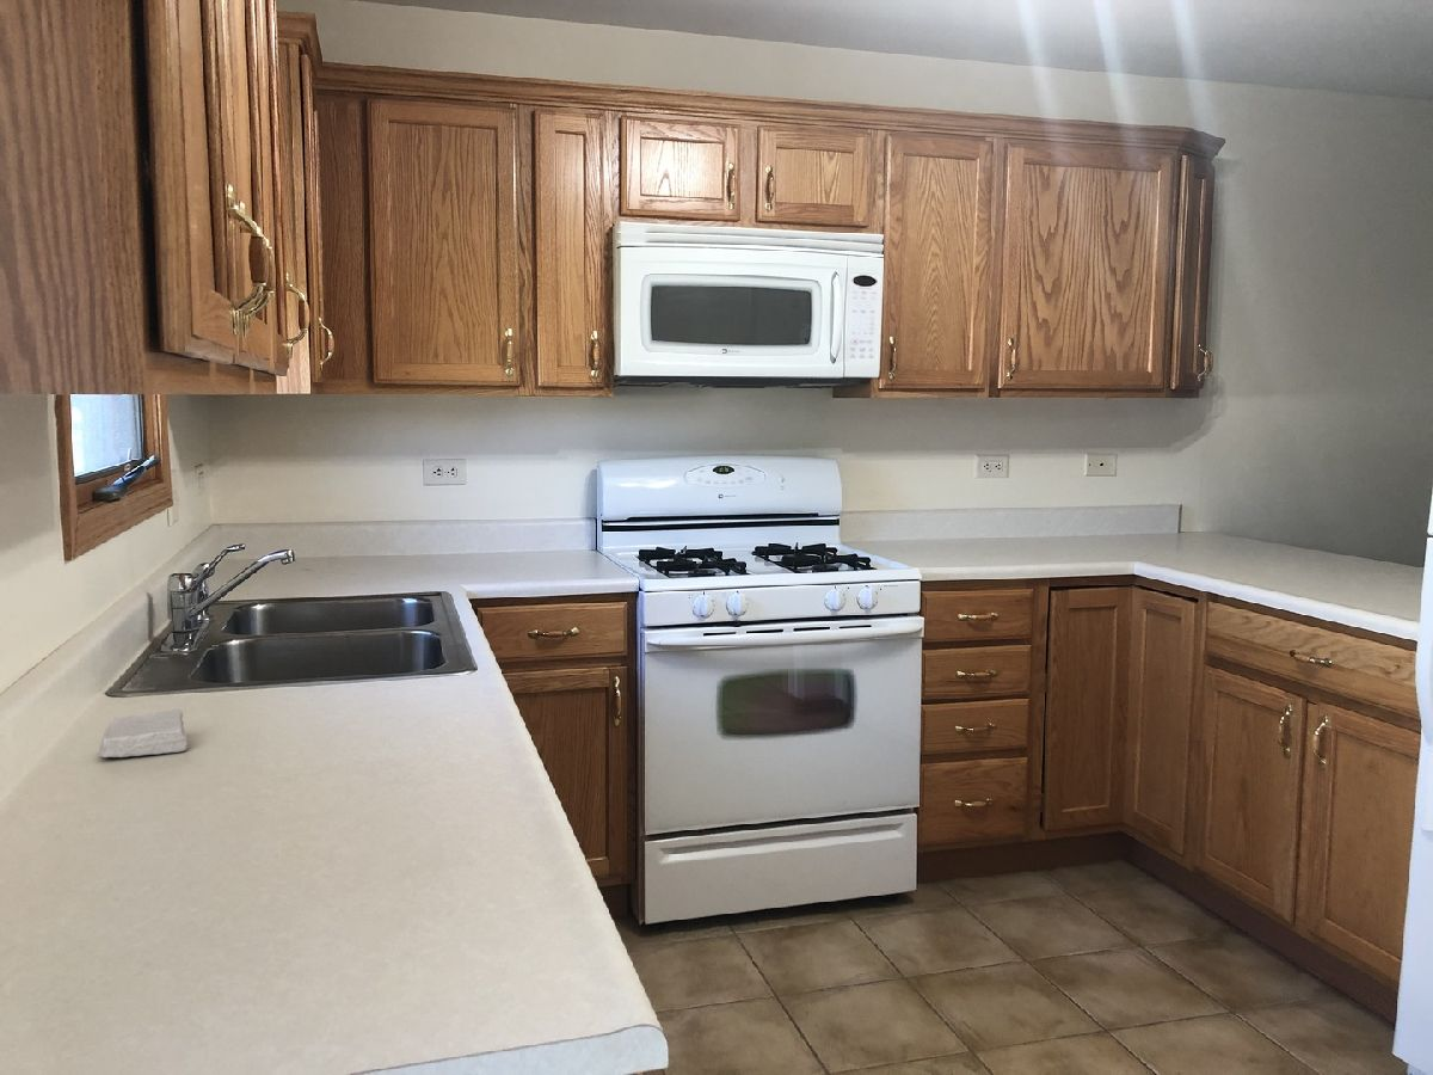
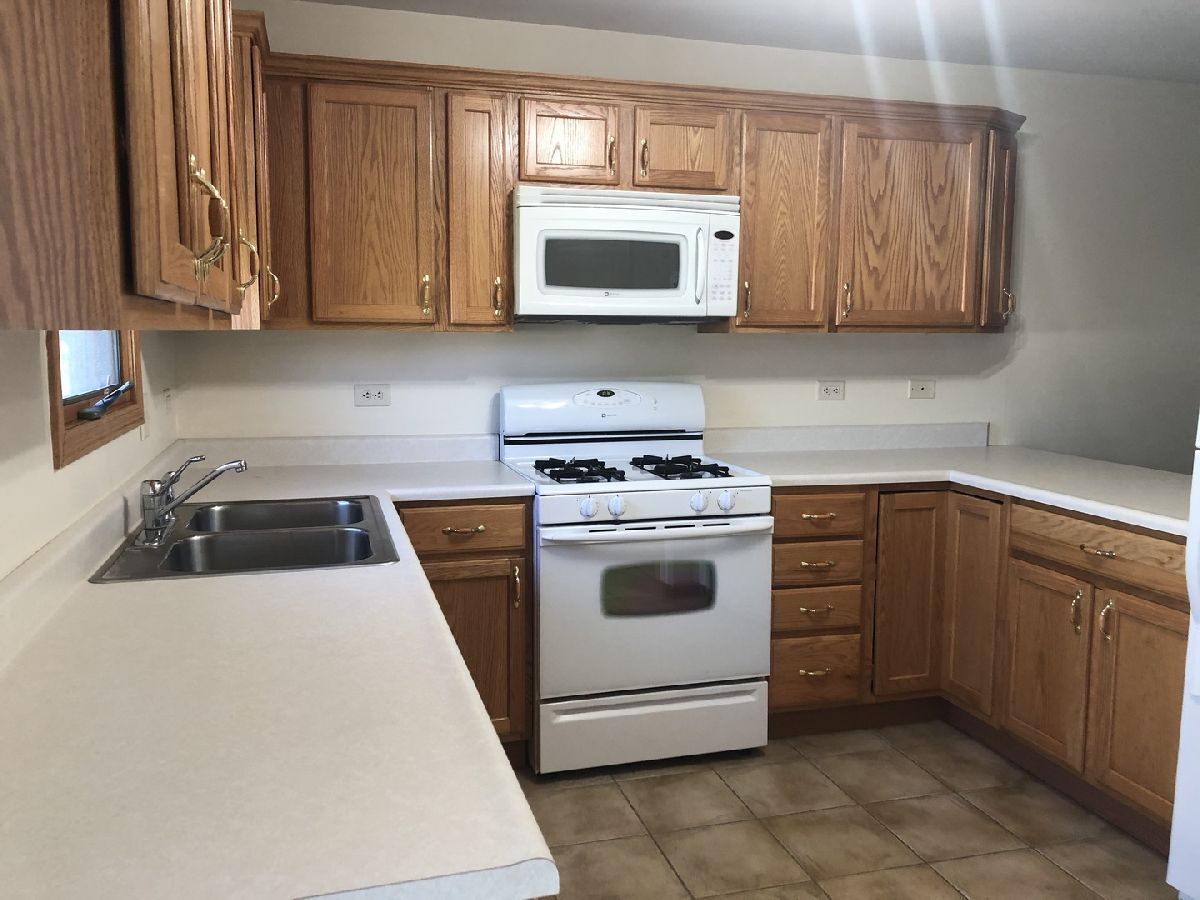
- soap bar (142, 733)
